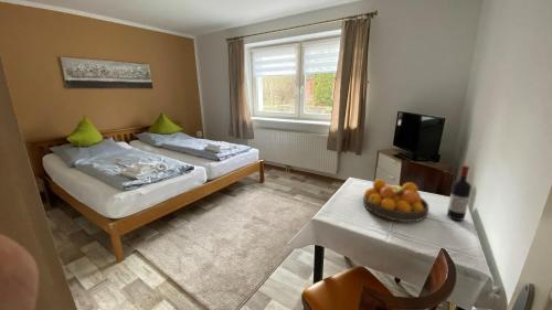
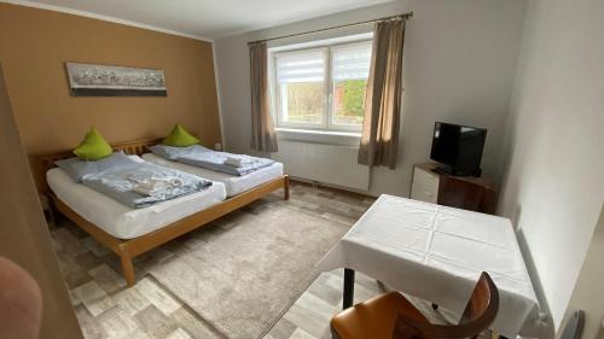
- wine bottle (459, 192)
- fruit bowl (394, 195)
